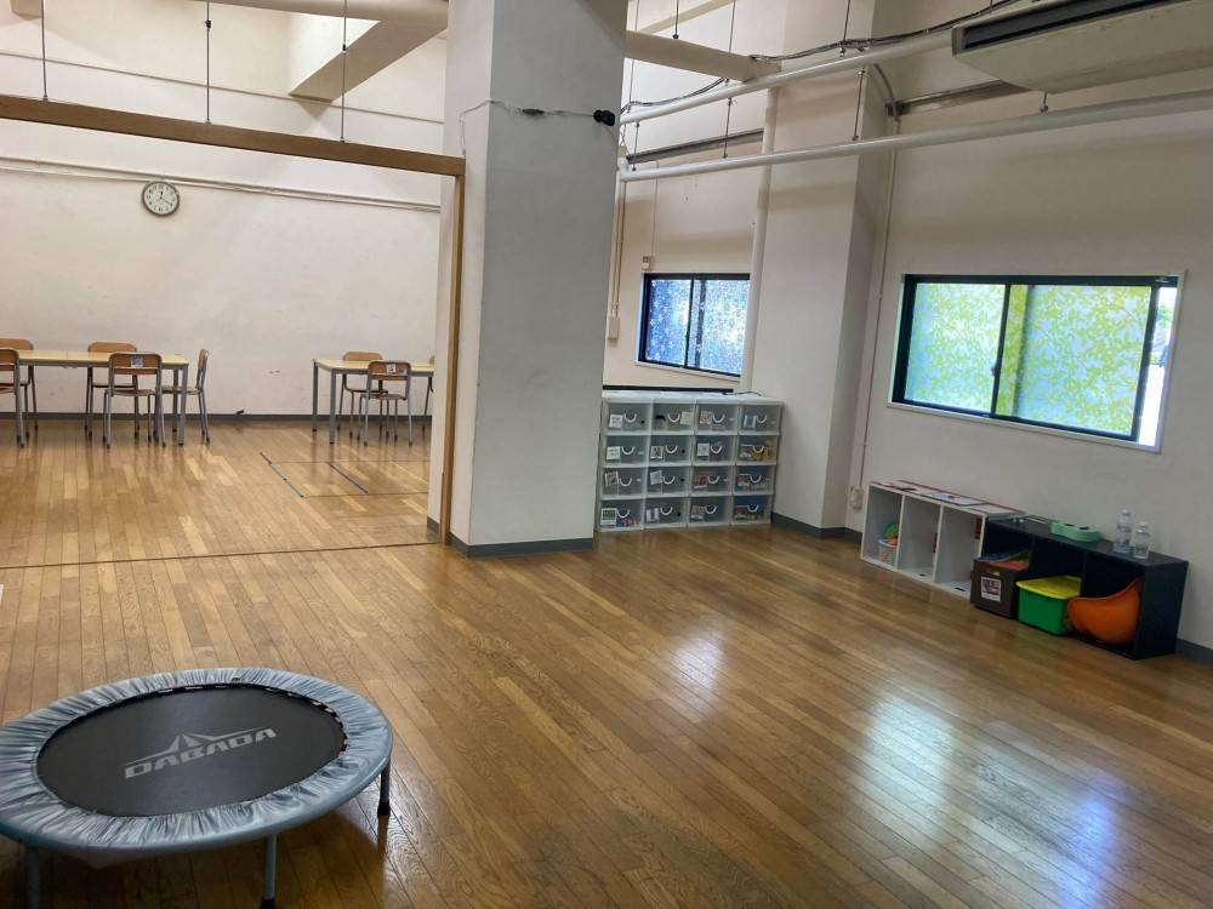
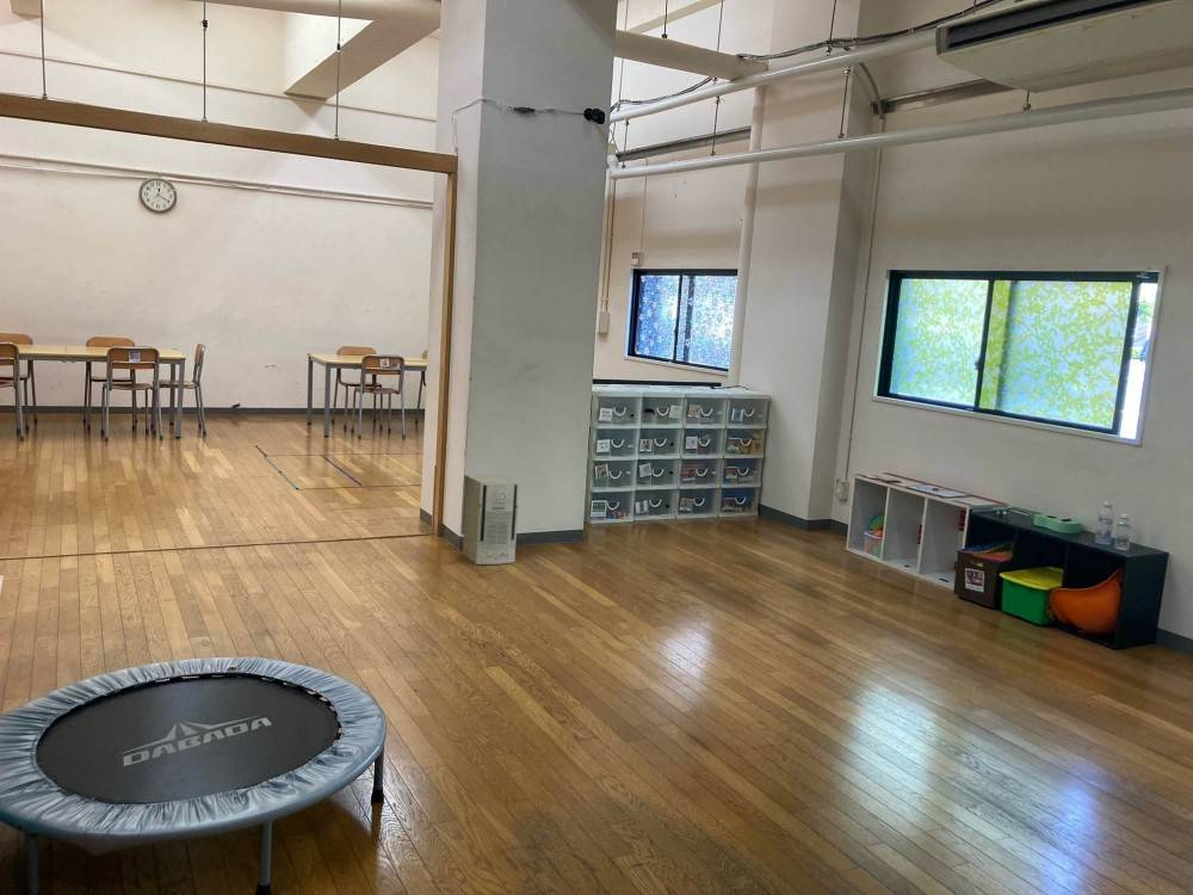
+ air purifier (489, 518)
